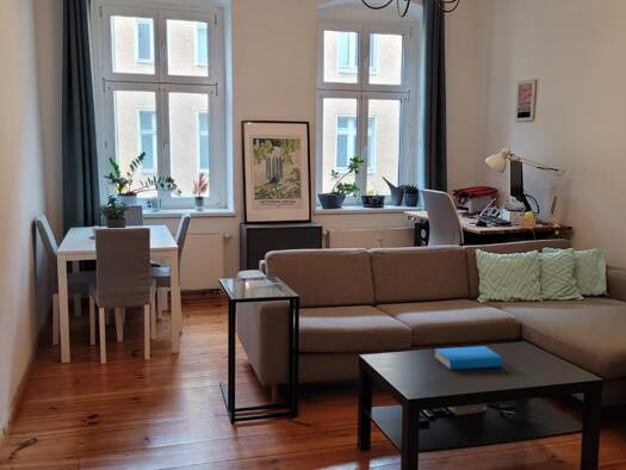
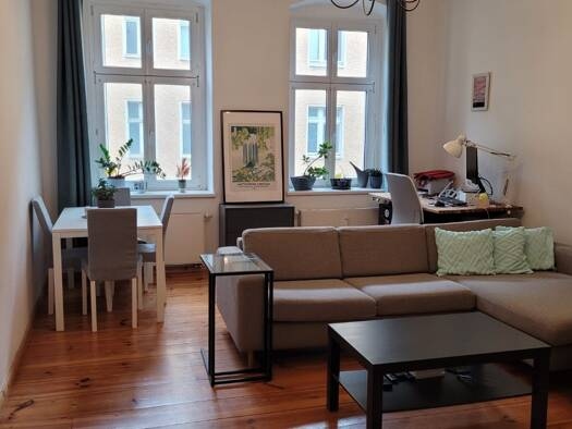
- book (467, 357)
